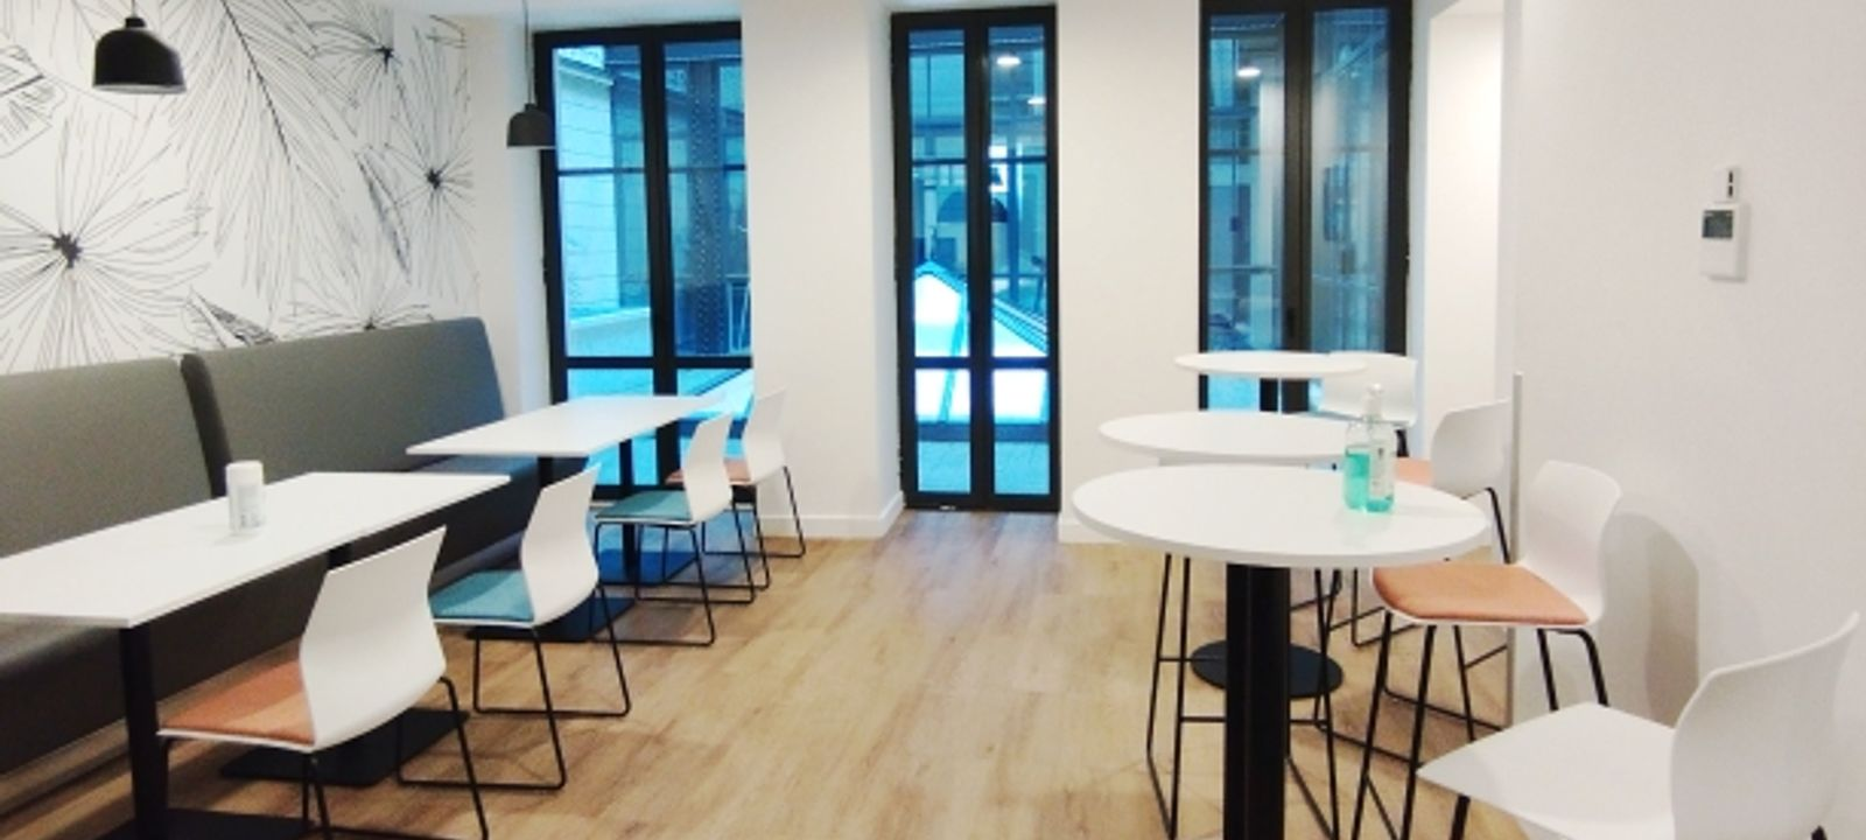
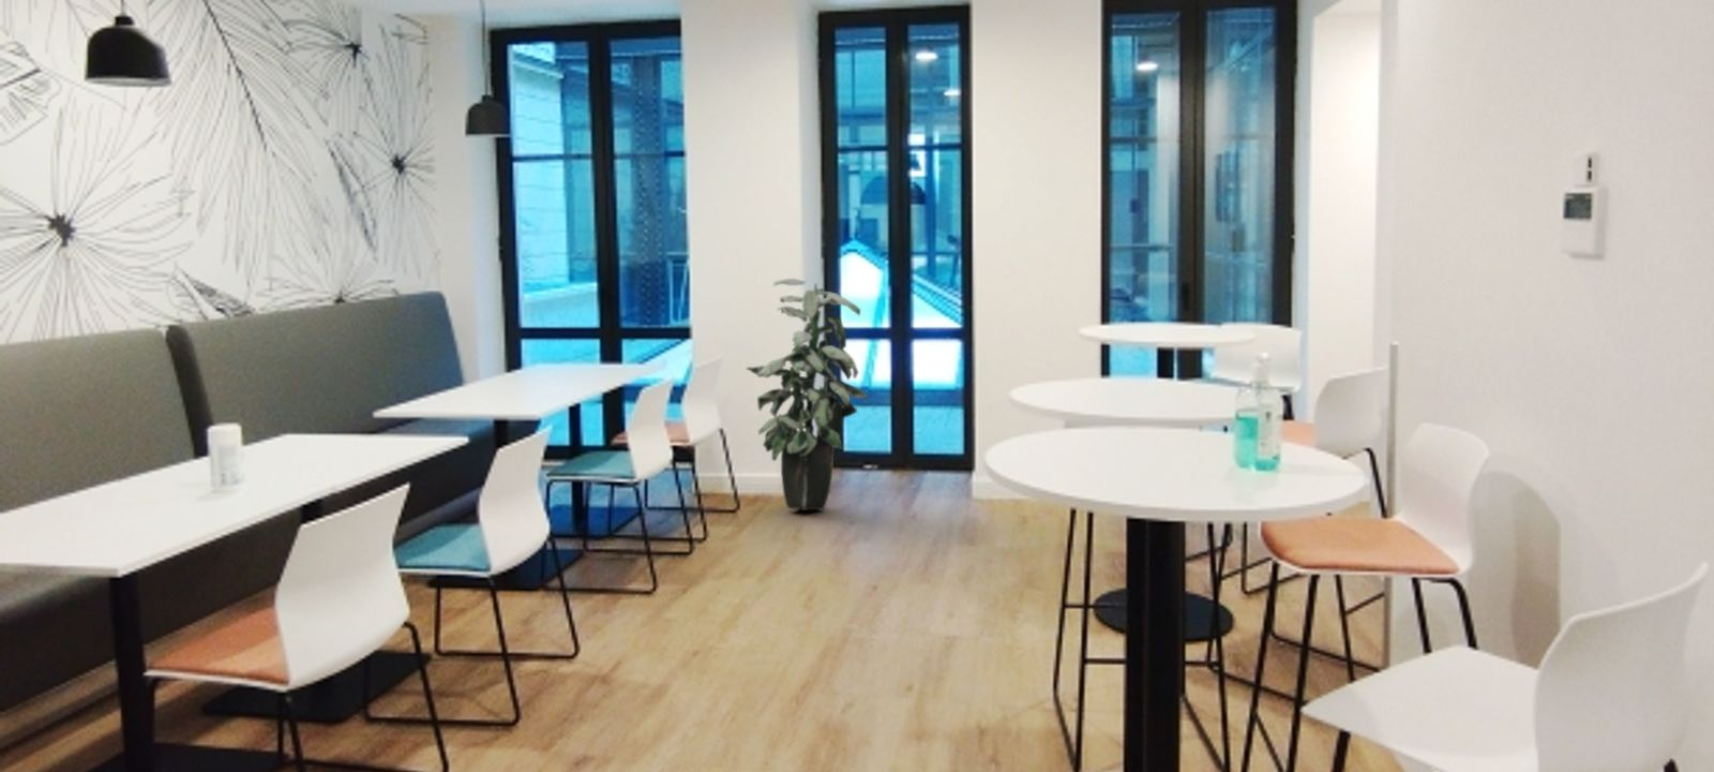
+ indoor plant (805, 394)
